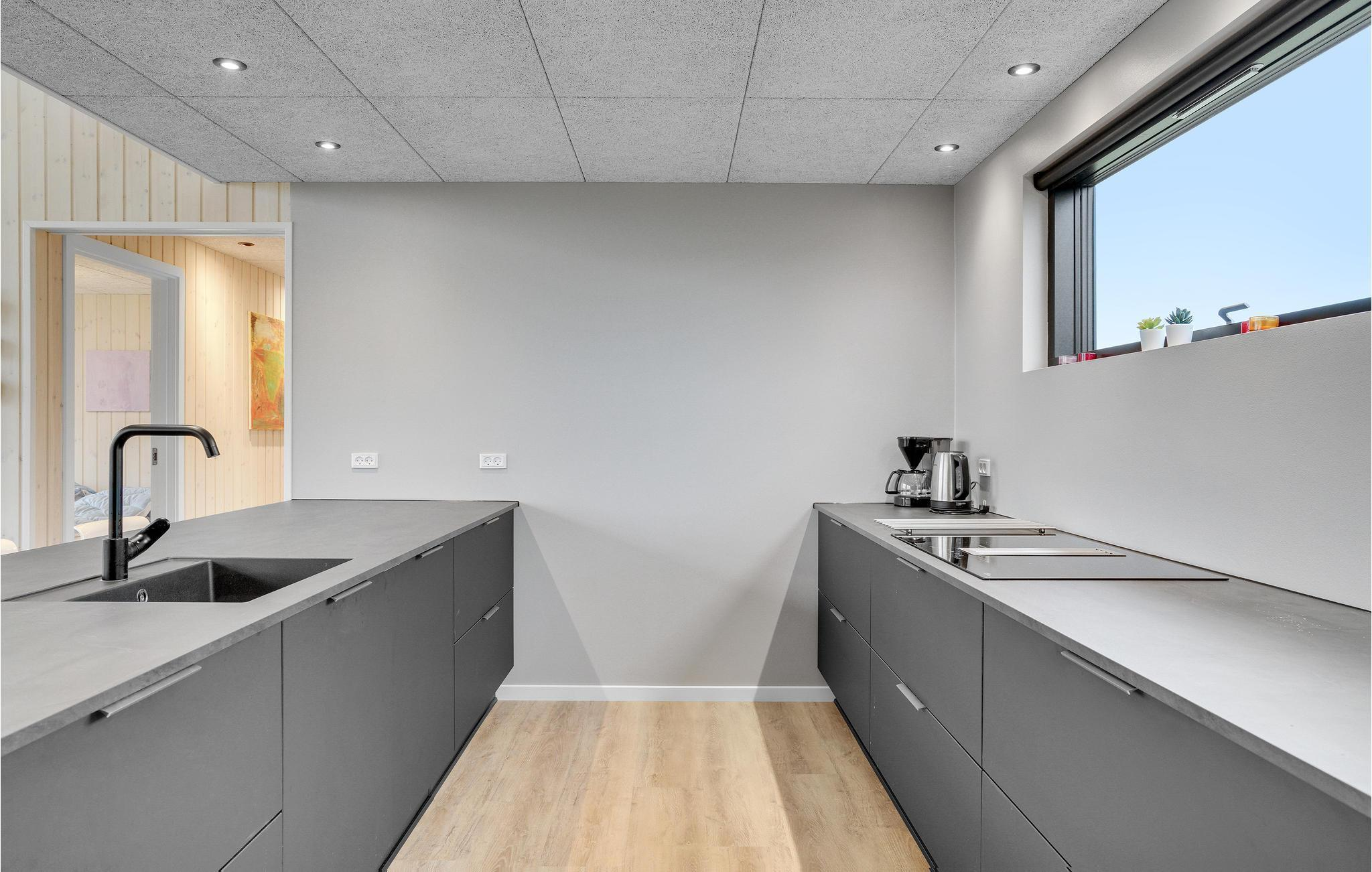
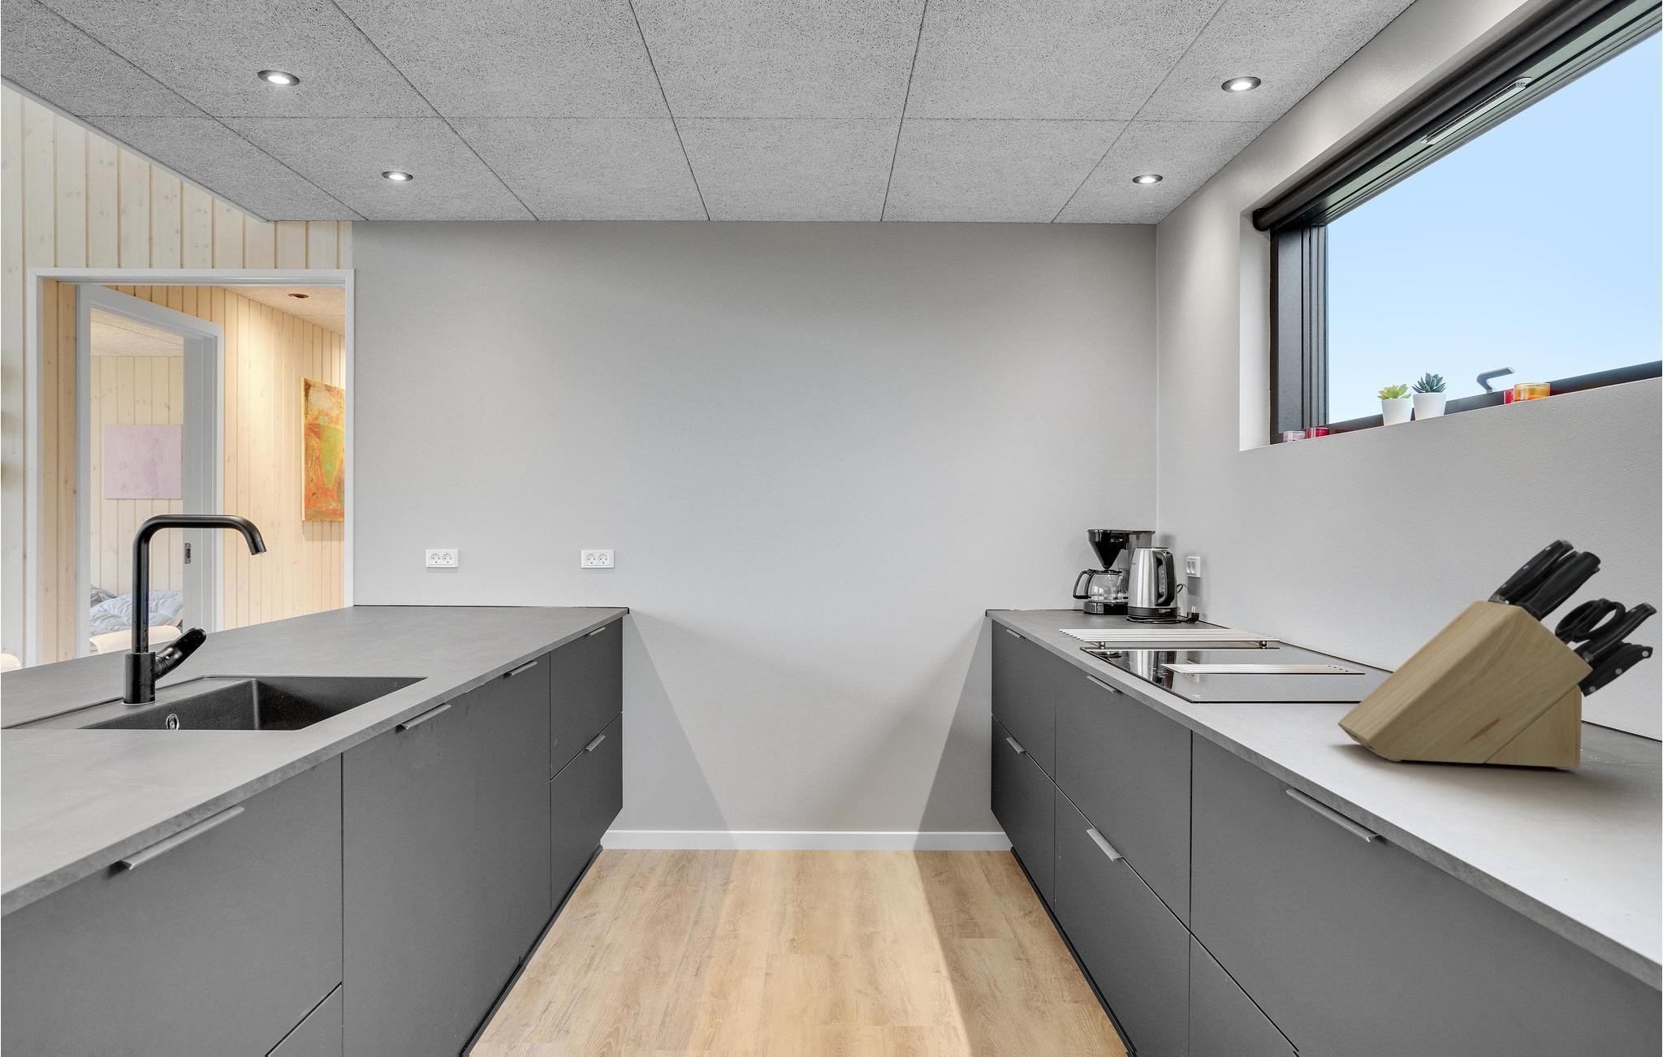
+ knife block (1488, 647)
